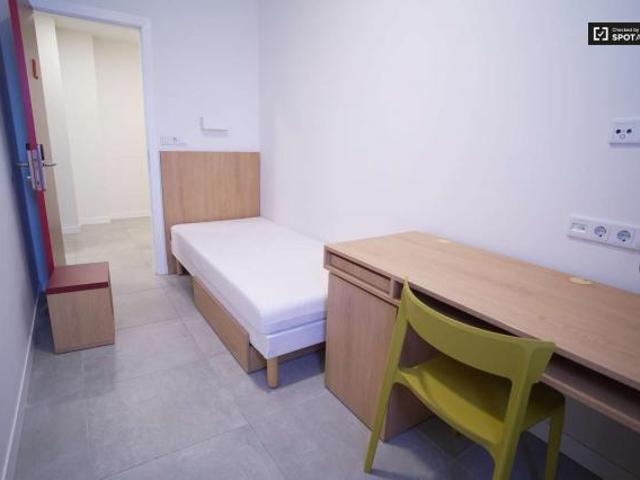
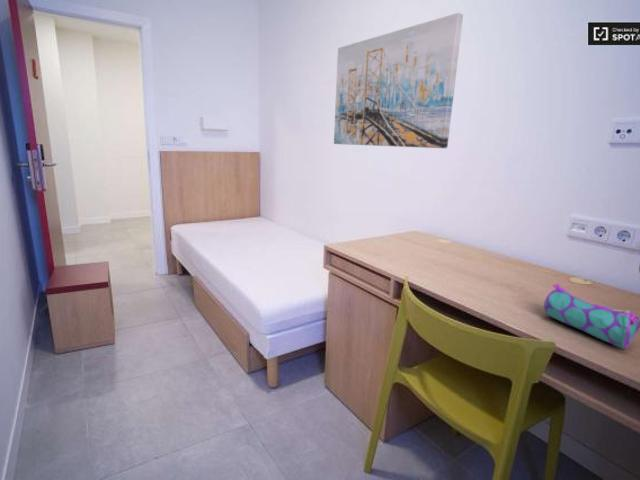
+ wall art (385, 91)
+ pencil case (589, 314)
